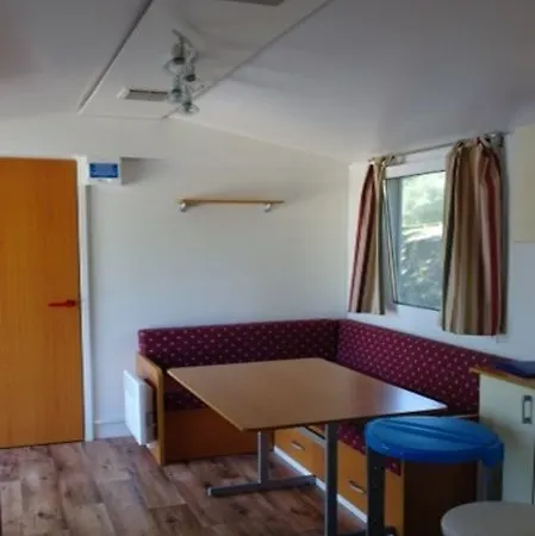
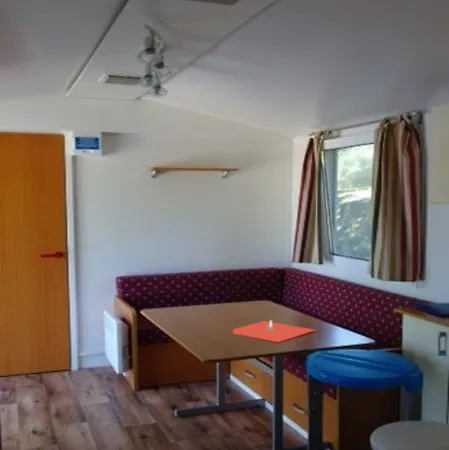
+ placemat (270, 325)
